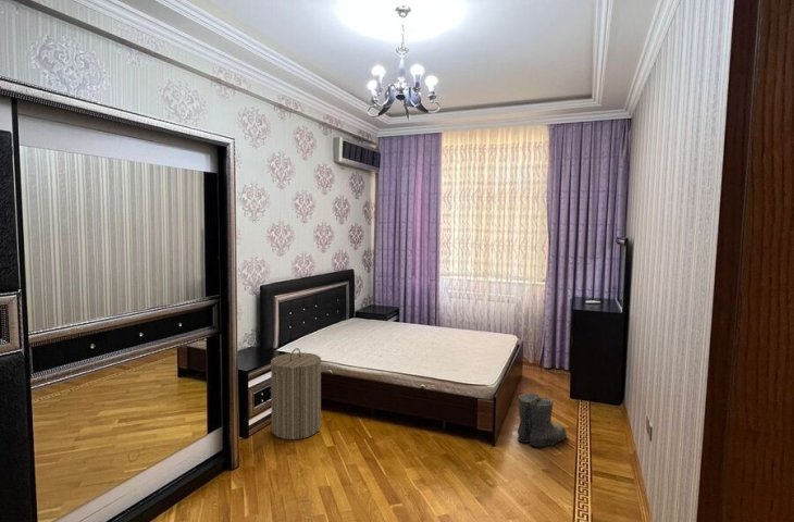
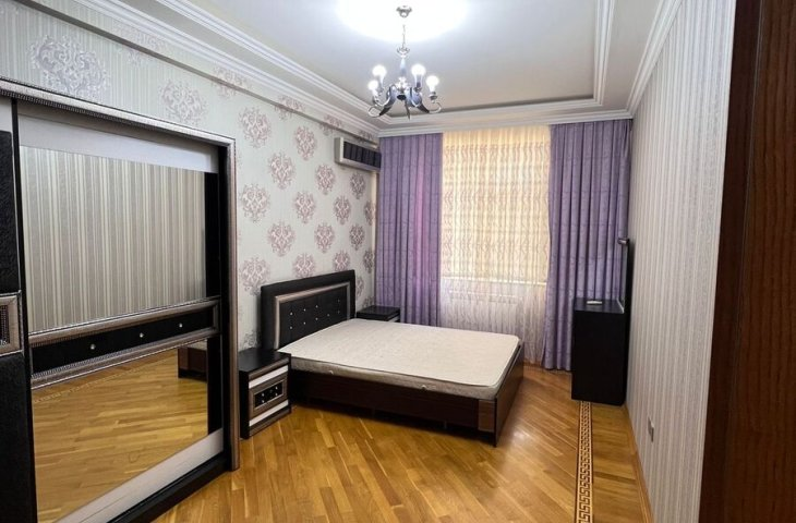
- boots (542, 417)
- laundry hamper (296, 388)
